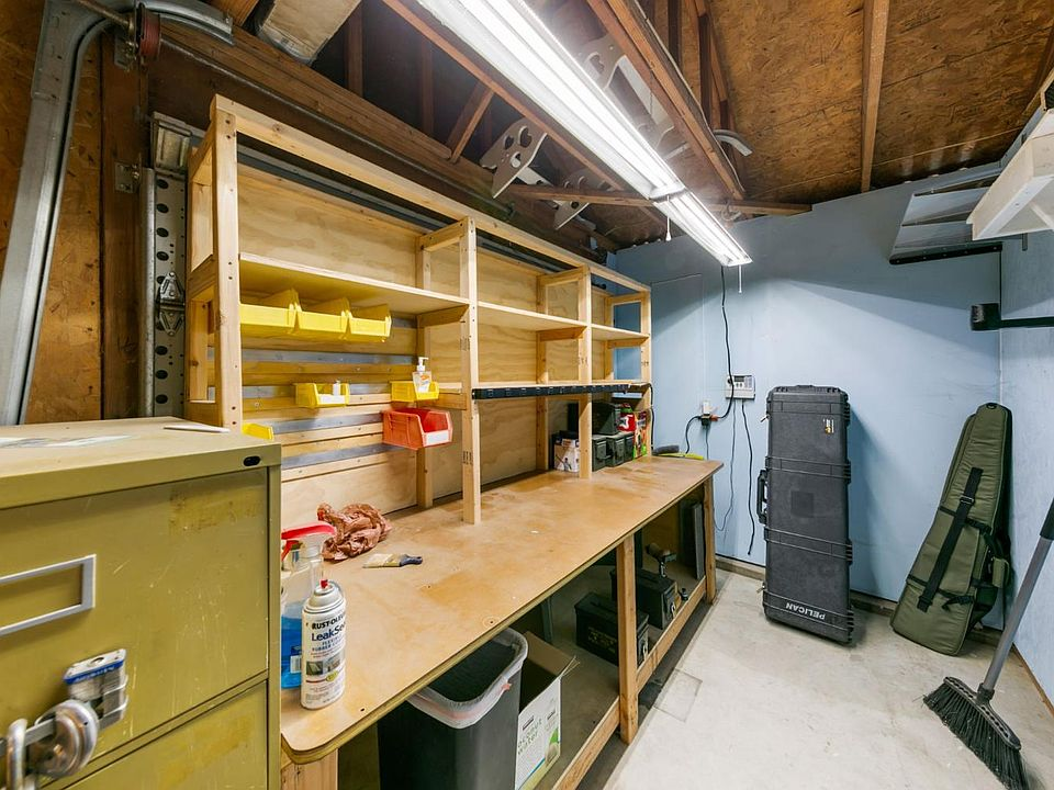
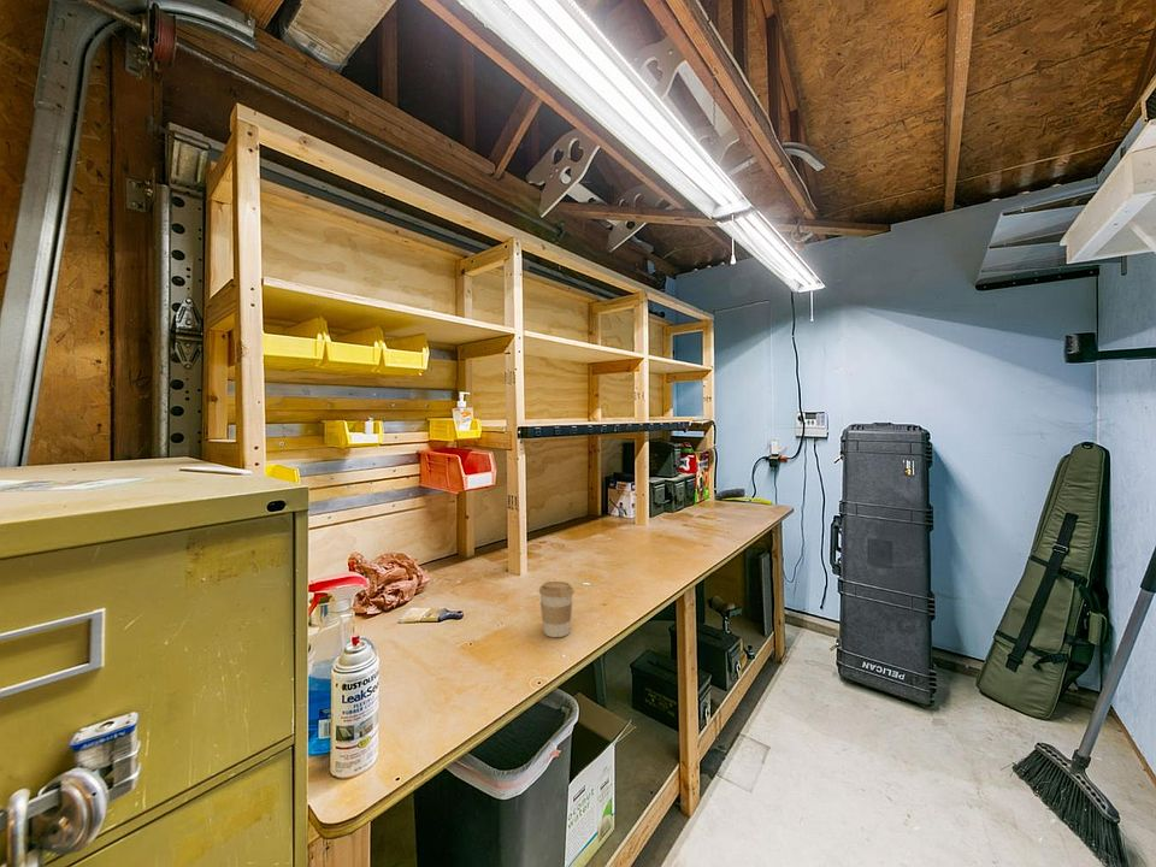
+ coffee cup (556, 607)
